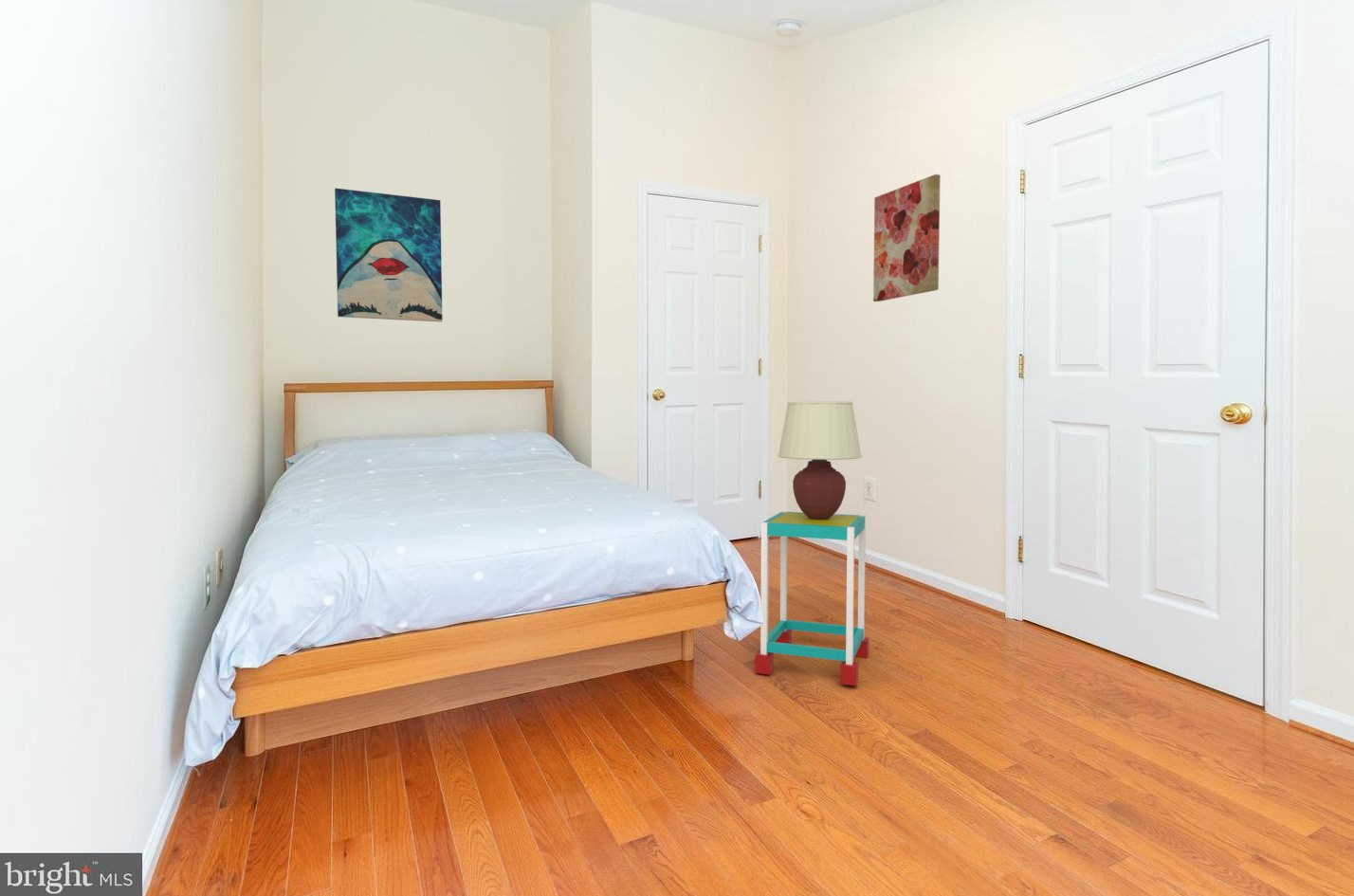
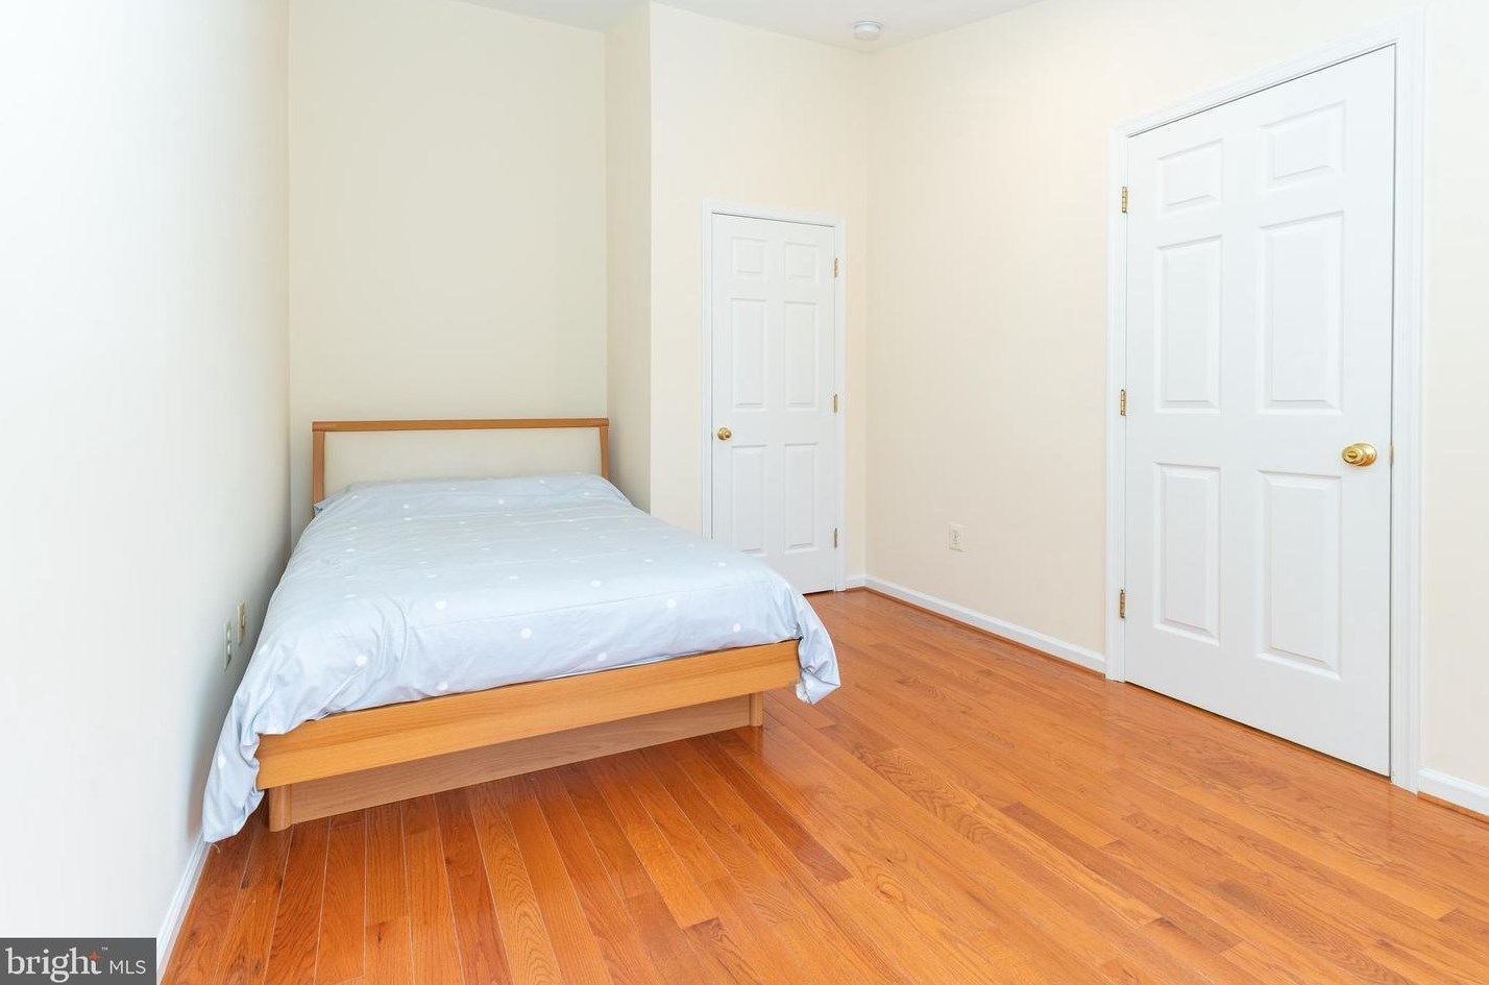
- wall art (905, 241)
- wall art (390, 257)
- table lamp (819, 459)
- side table (786, 591)
